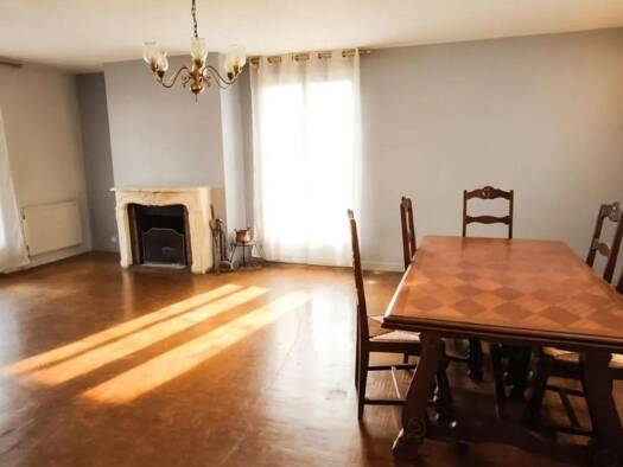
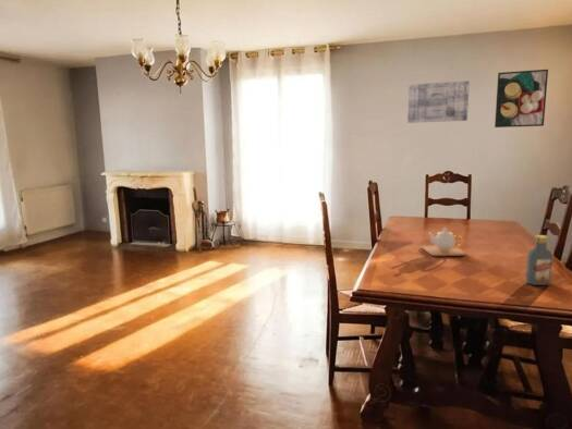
+ wall art (437, 102)
+ vodka (539, 259)
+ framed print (520, 99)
+ teapot (443, 238)
